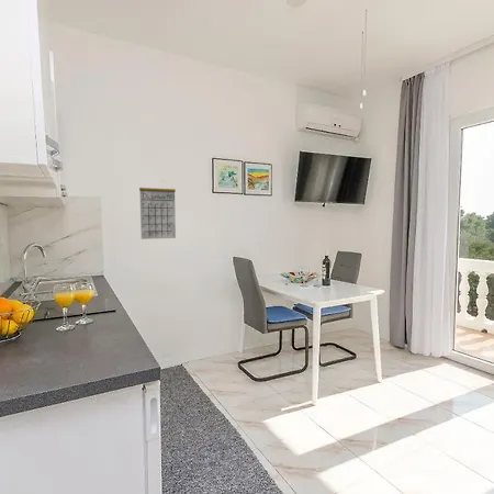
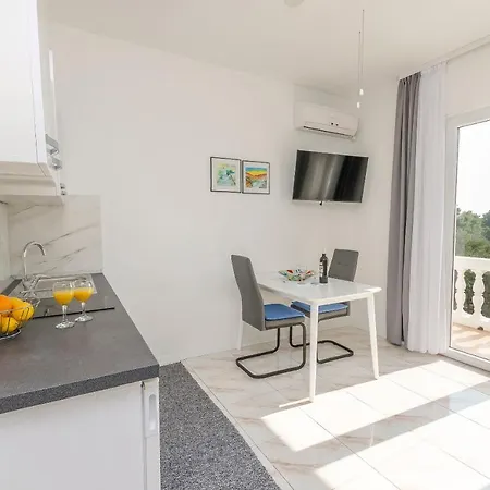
- calendar (158, 207)
